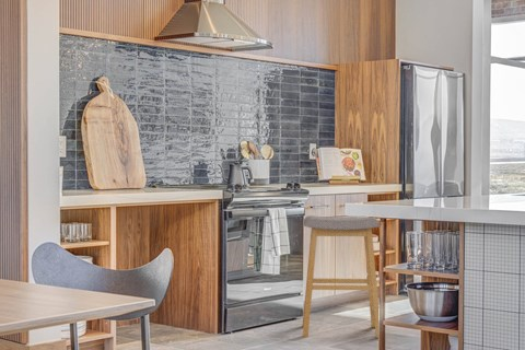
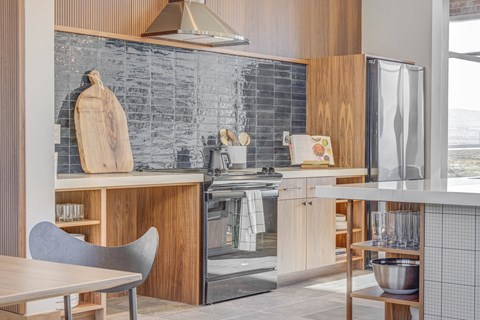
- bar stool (340, 279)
